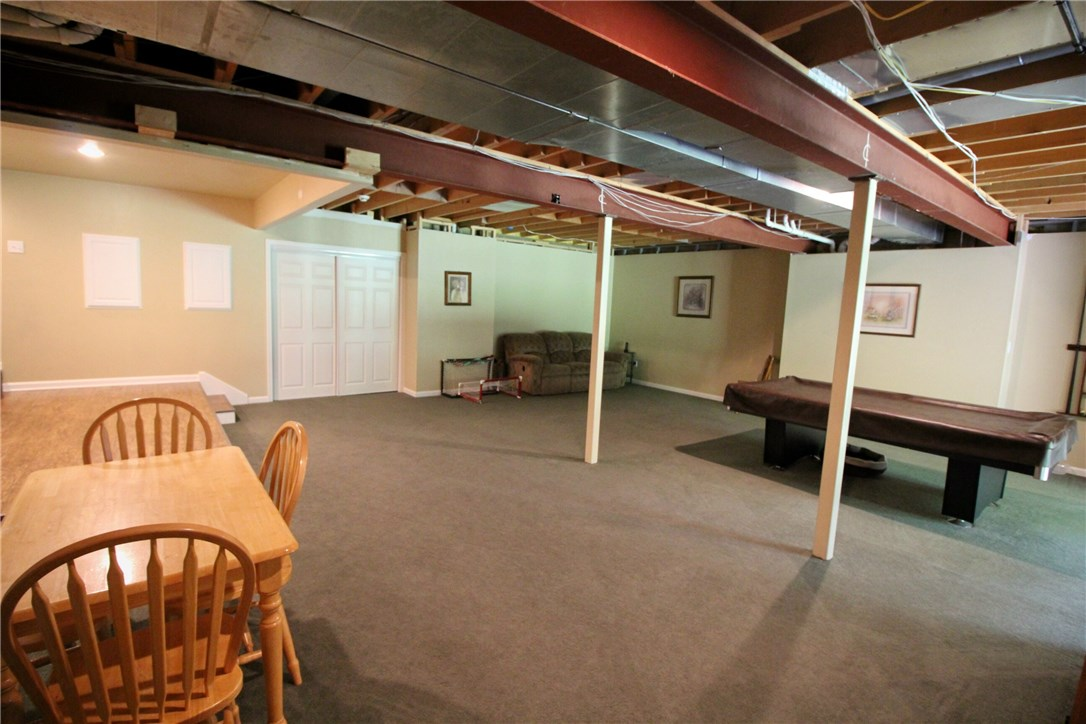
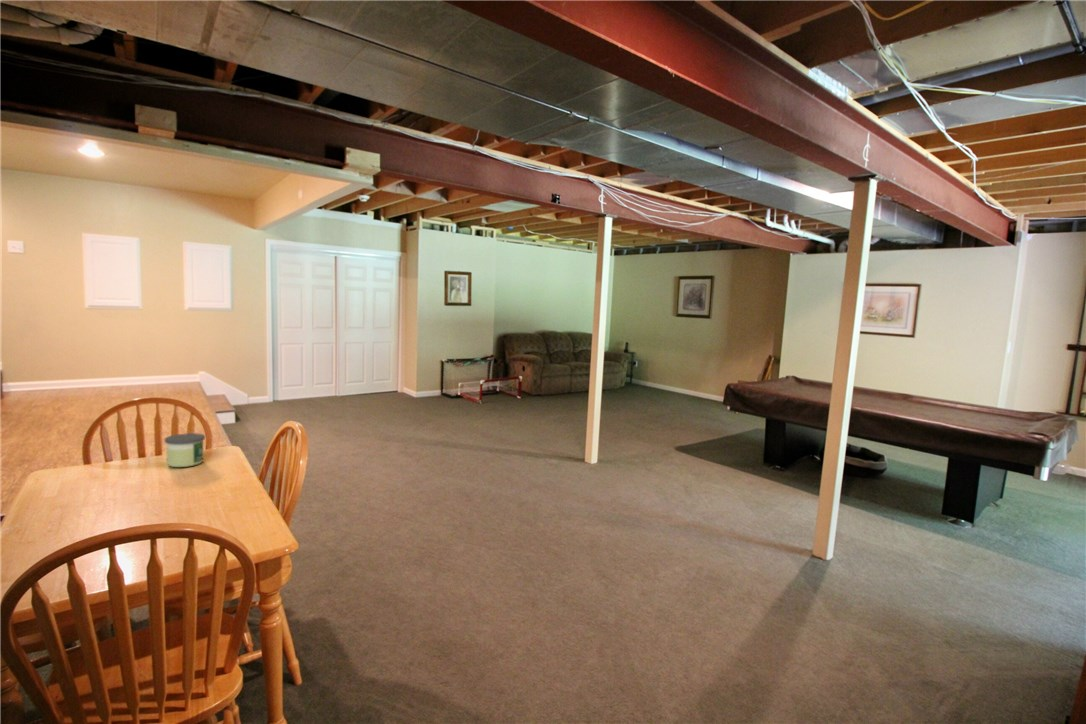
+ candle (185, 450)
